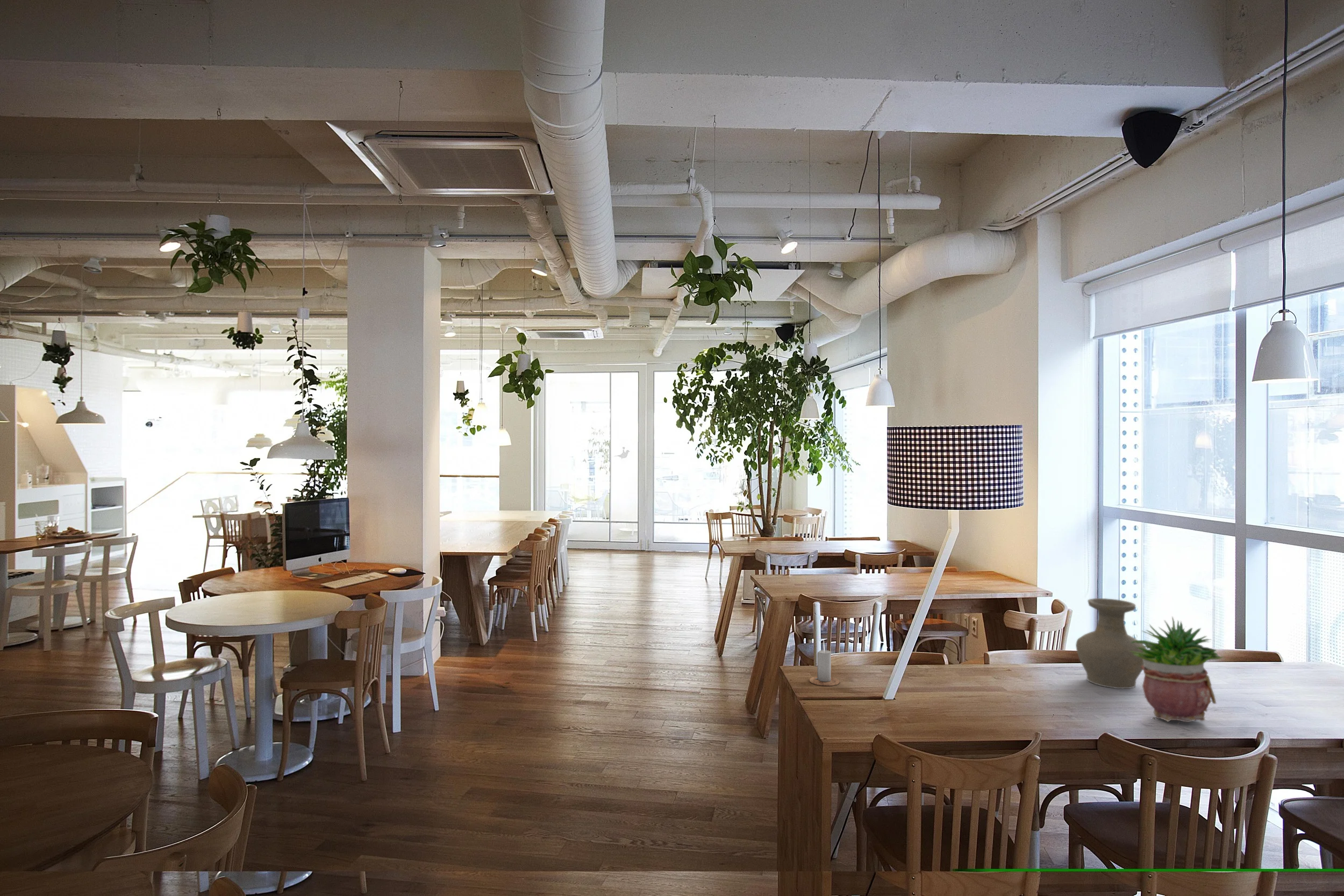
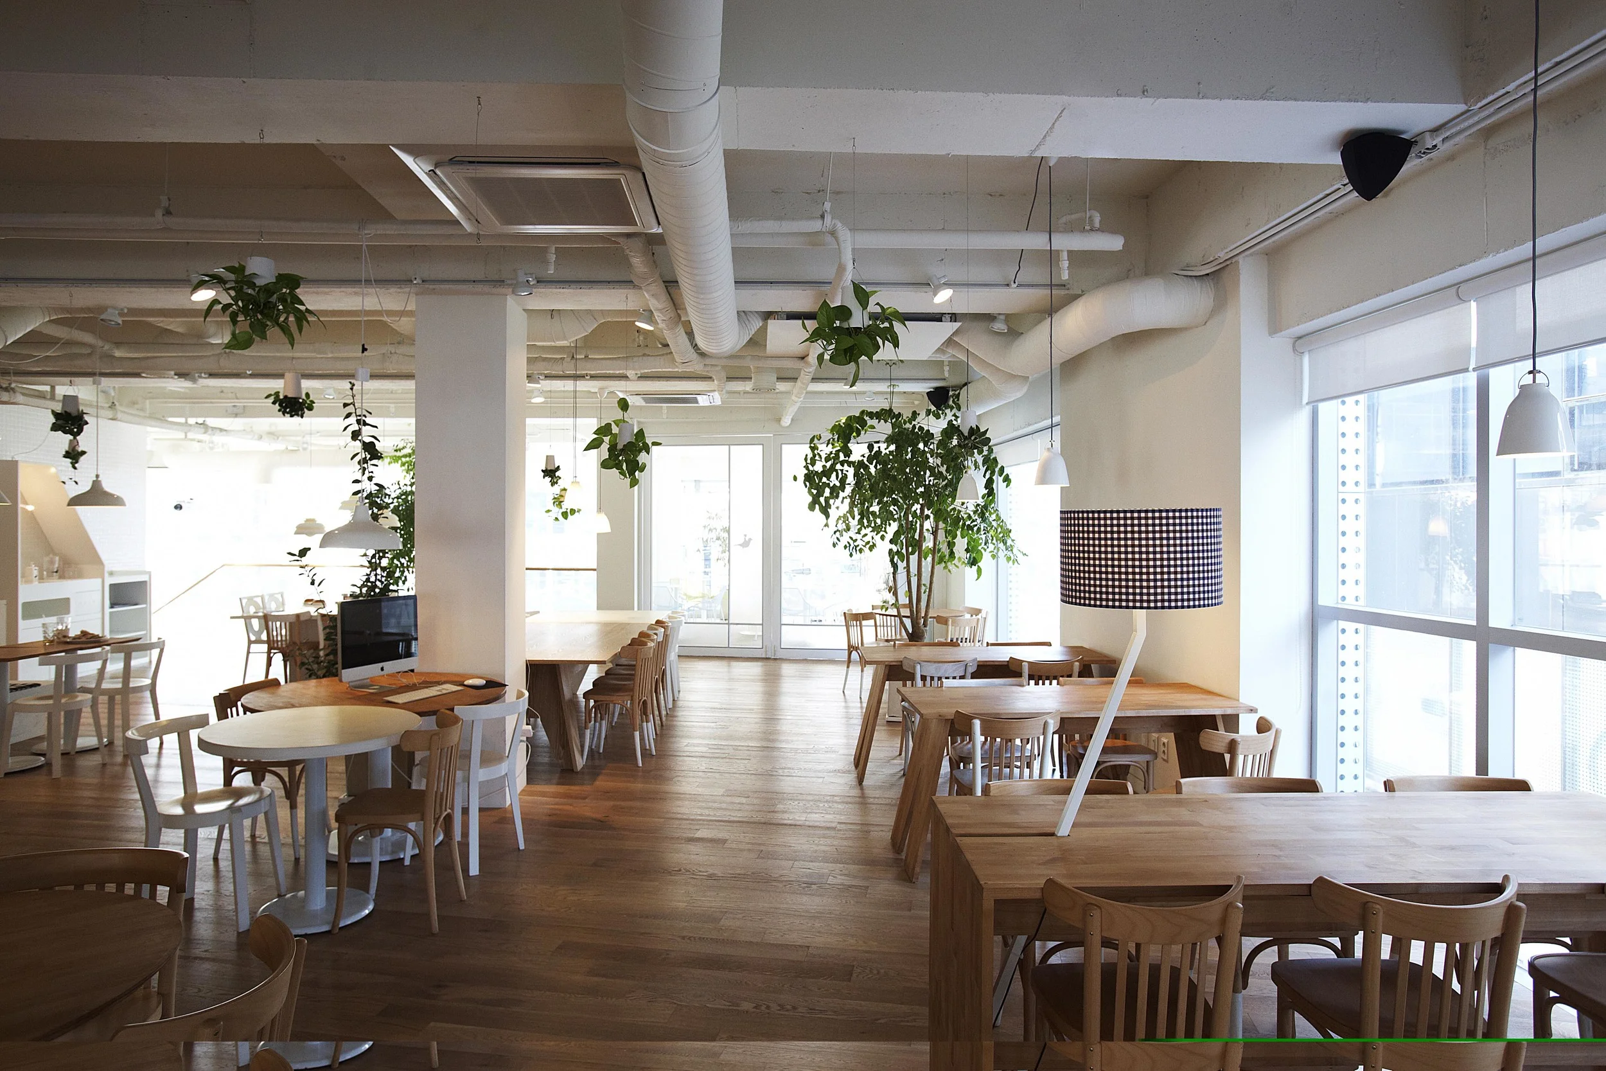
- vase (1111, 642)
- potted plant (1171, 668)
- candle (824, 660)
